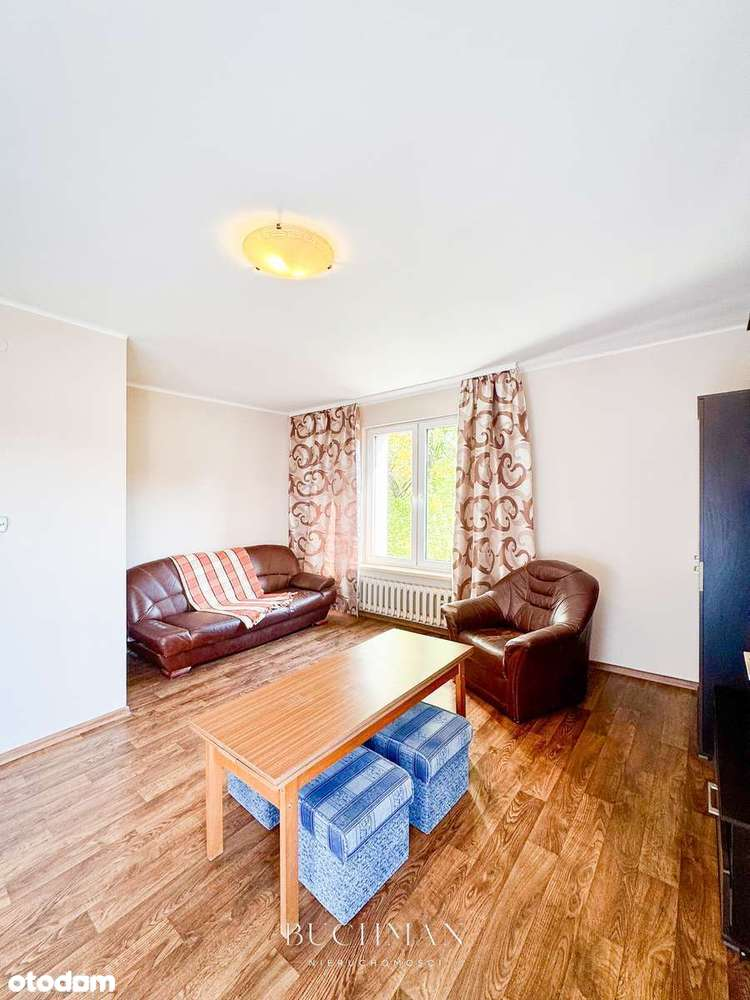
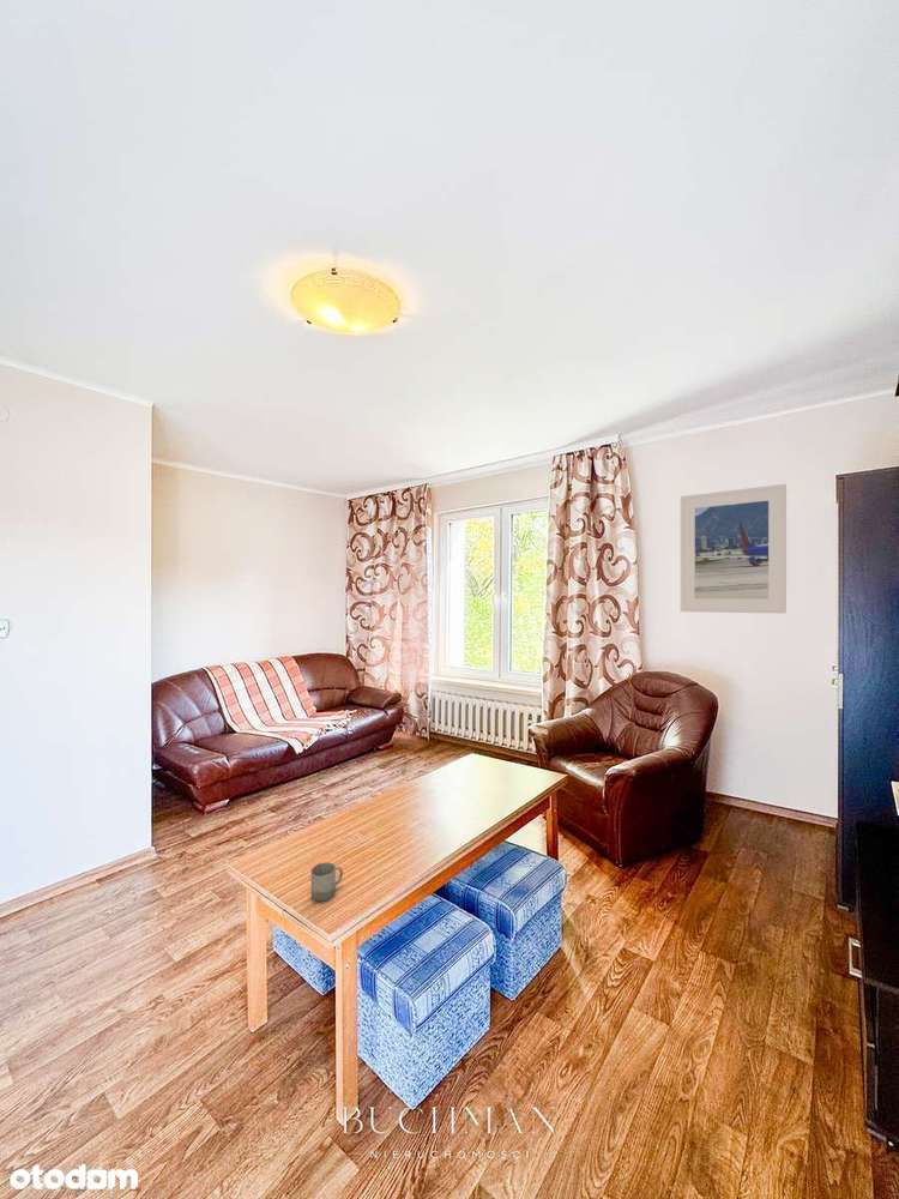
+ cup (327, 879)
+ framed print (730, 552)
